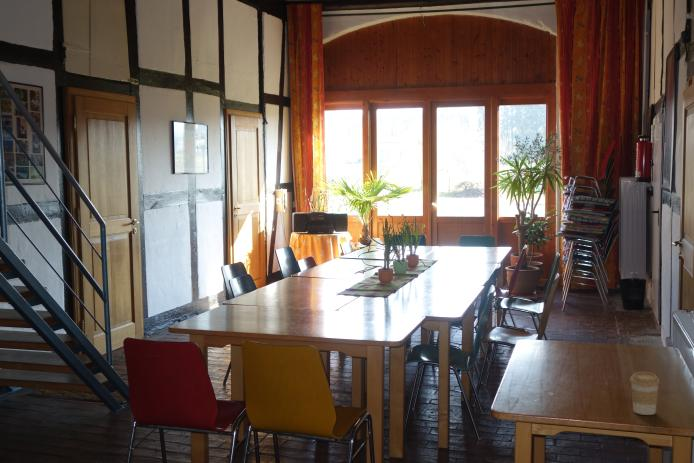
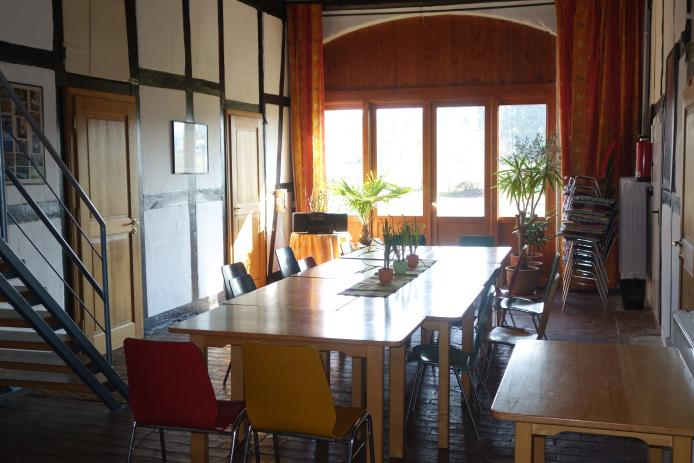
- coffee cup (644, 393)
